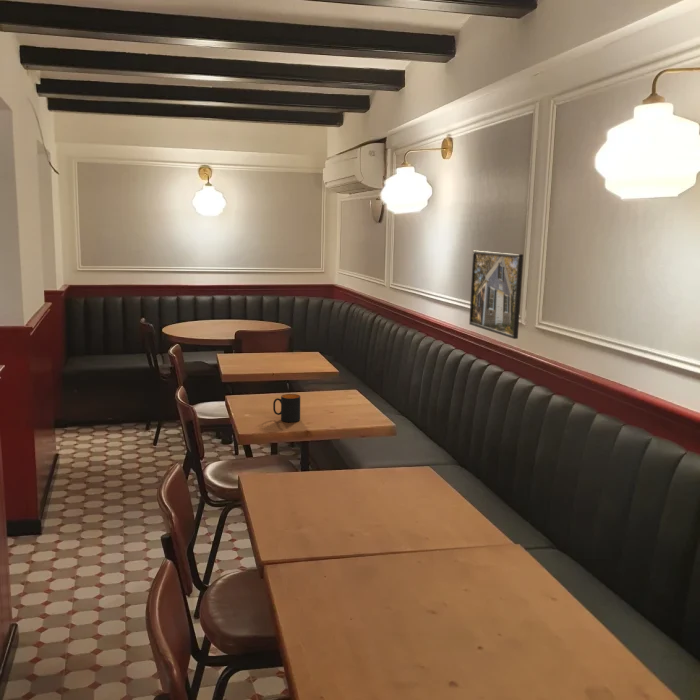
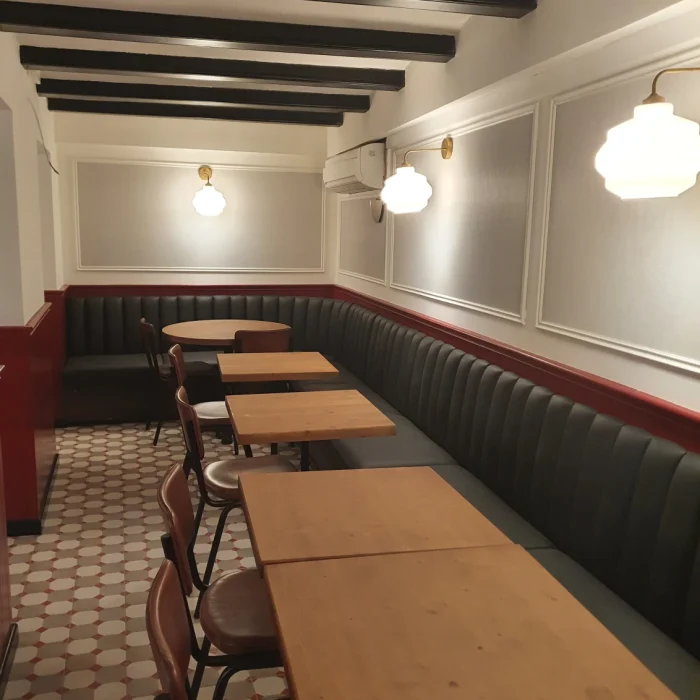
- mug (286, 407)
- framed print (494, 292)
